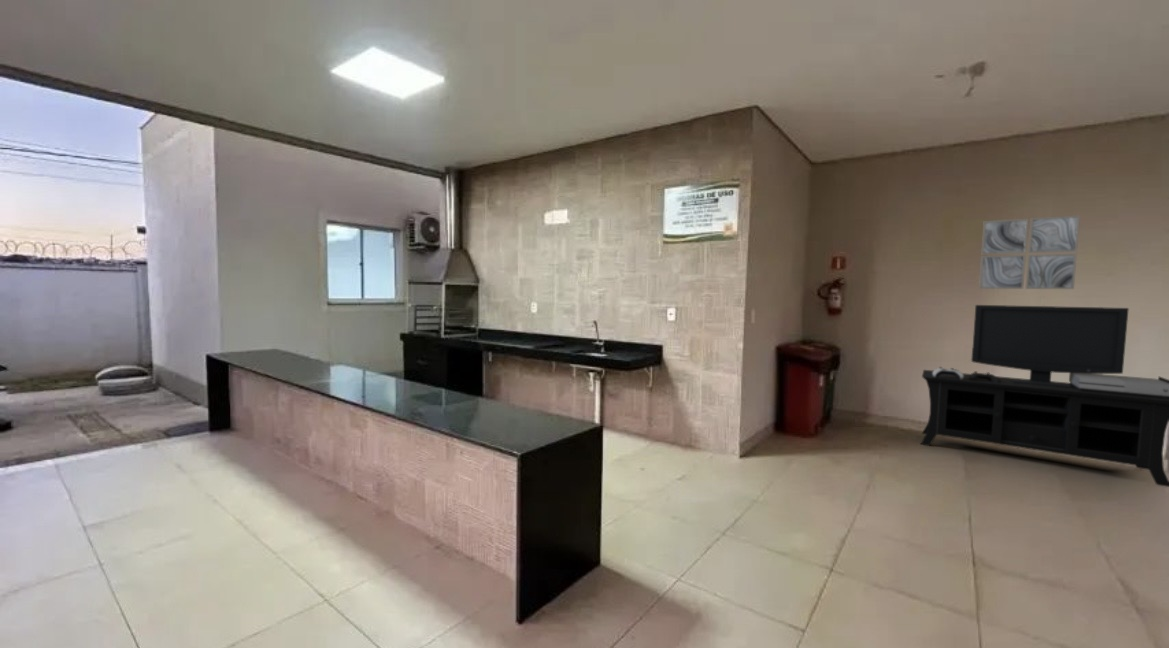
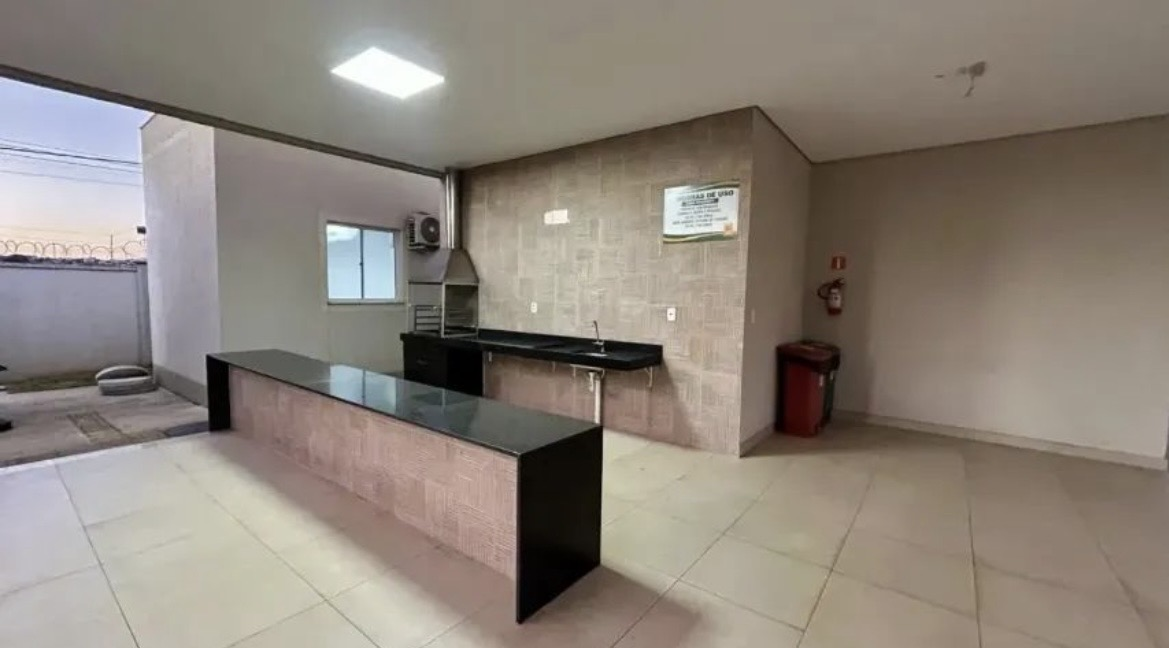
- wall art (1025, 255)
- media console (1033, 382)
